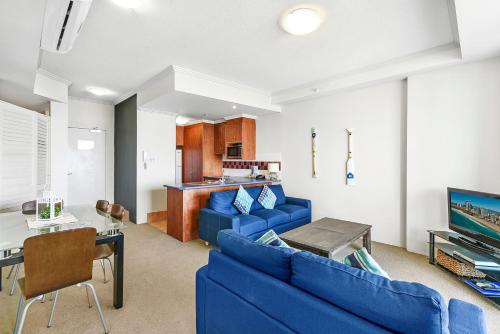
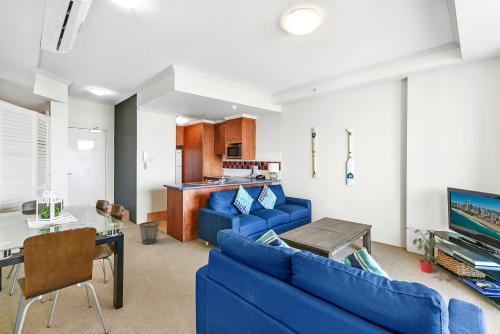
+ wastebasket (149, 233)
+ potted plant (425, 251)
